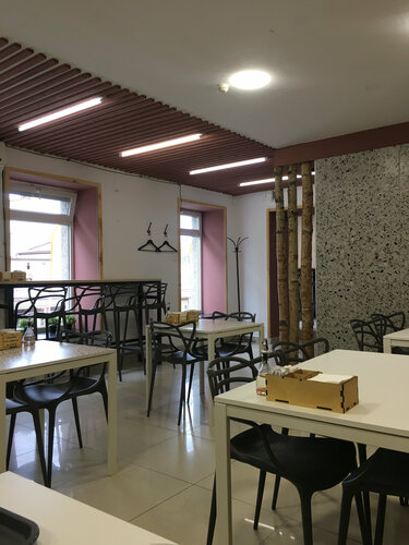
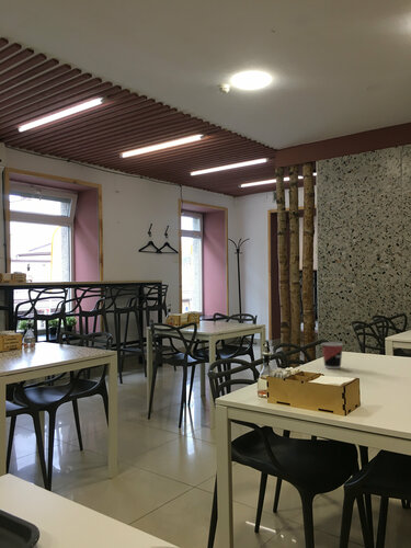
+ cup (332, 355)
